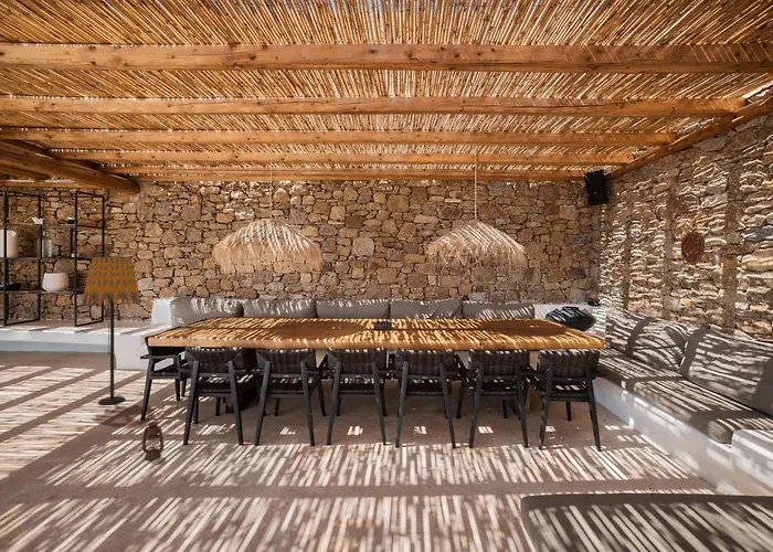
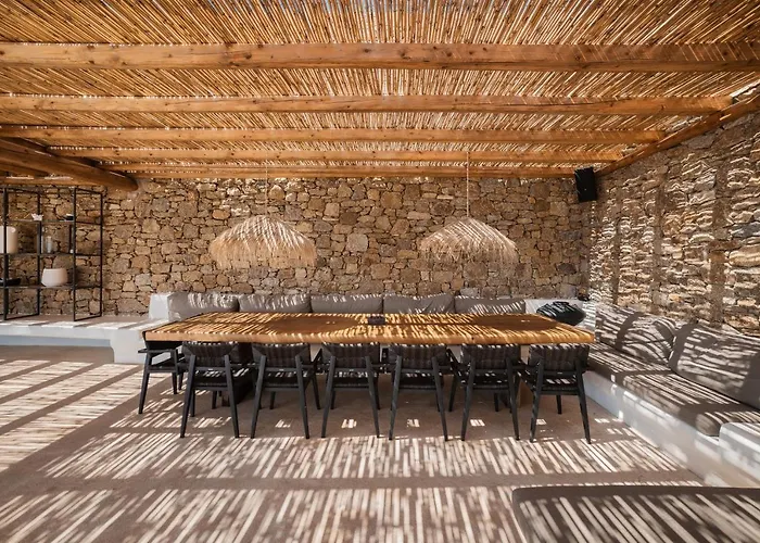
- floor lamp (112, 329)
- decorative platter (692, 247)
- lantern (152, 433)
